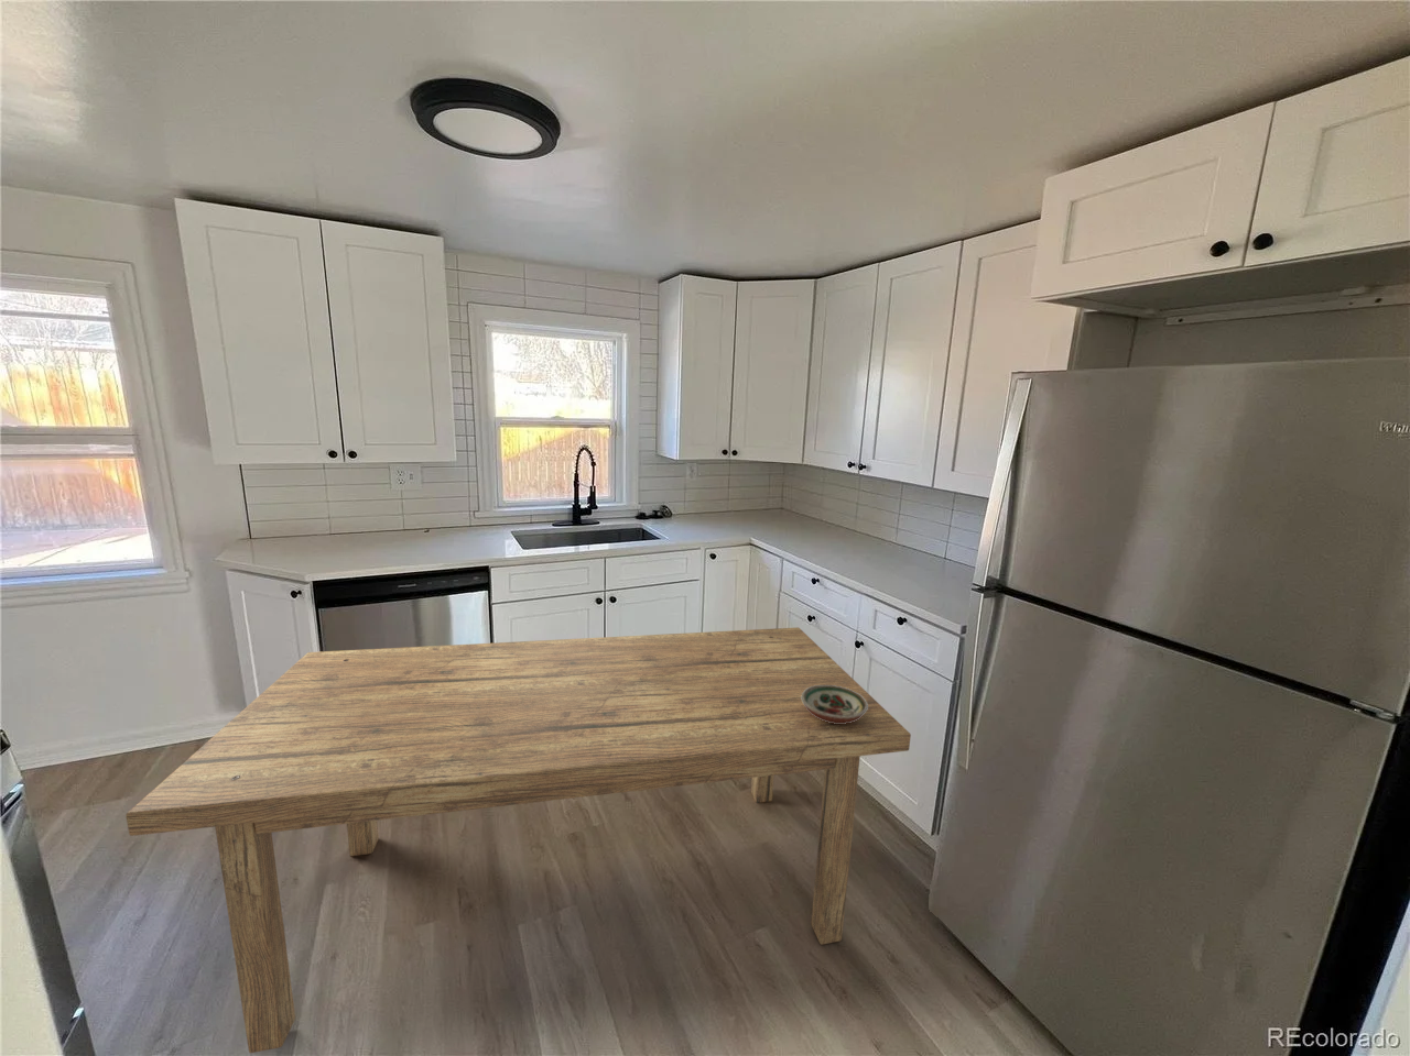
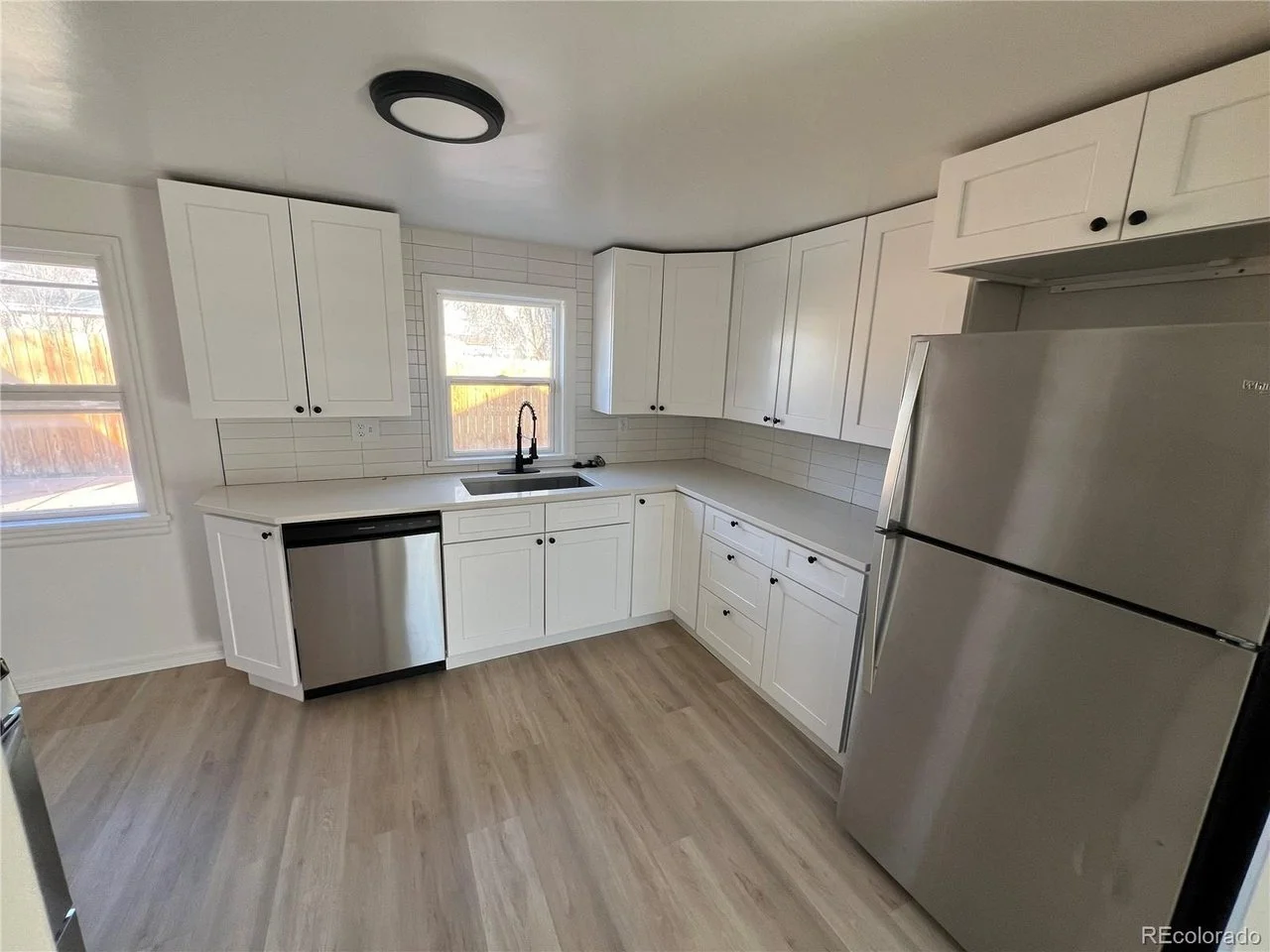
- decorative bowl (833, 707)
- dining table (577, 791)
